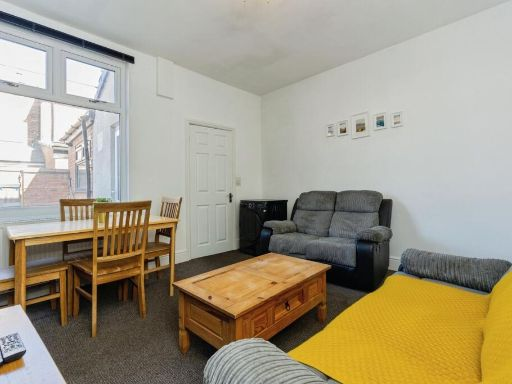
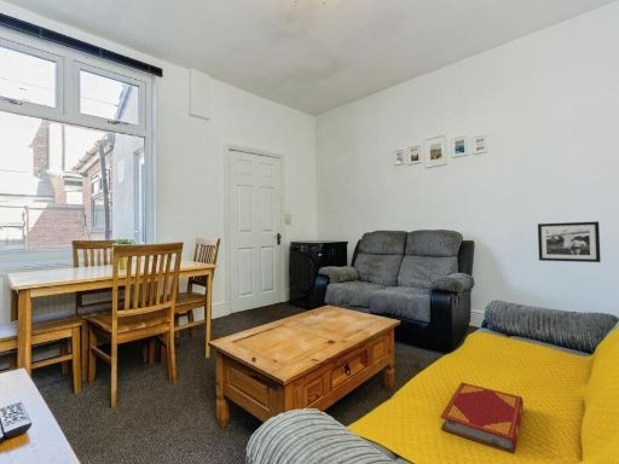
+ hardback book (484, 412)
+ picture frame (567, 242)
